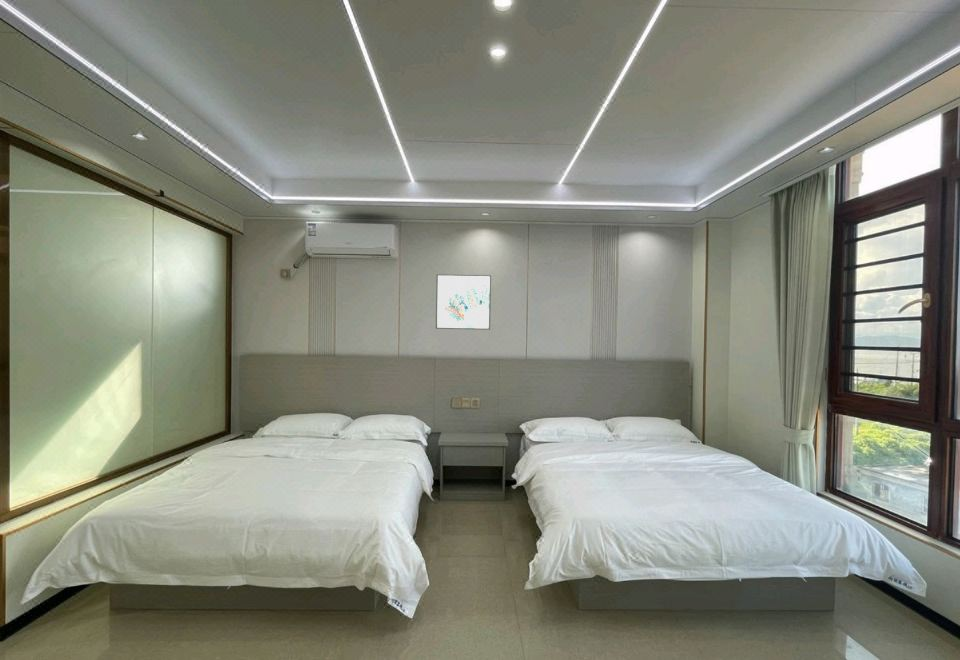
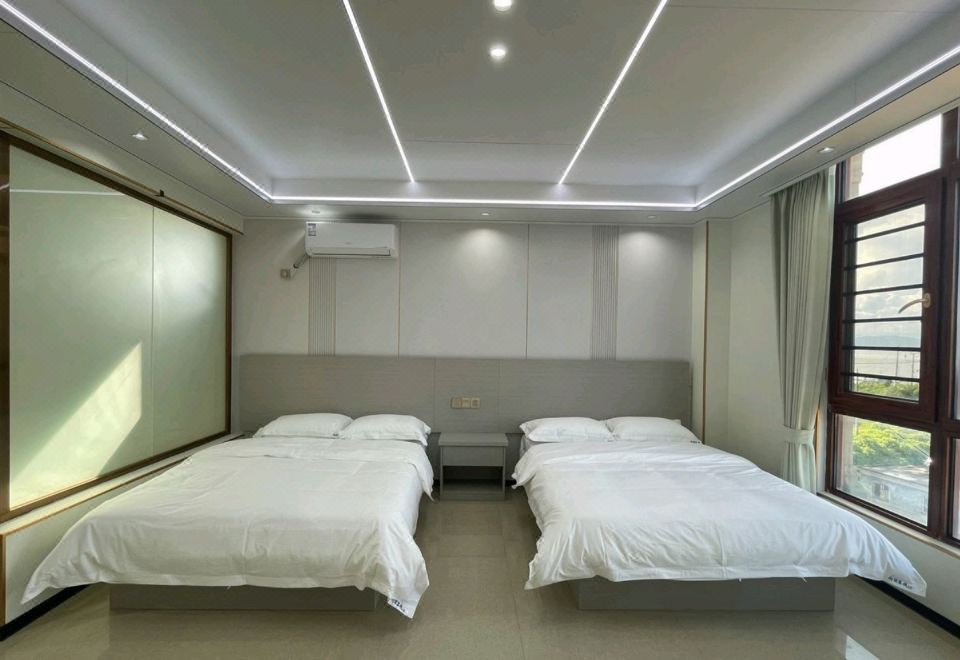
- wall art (463, 302)
